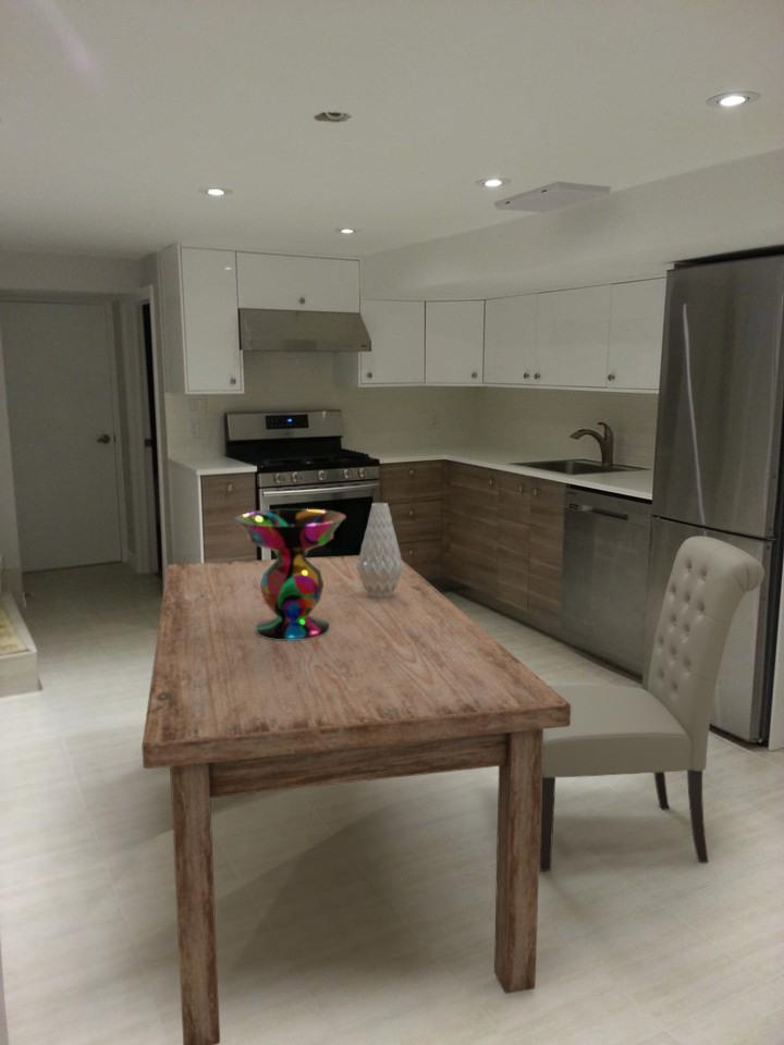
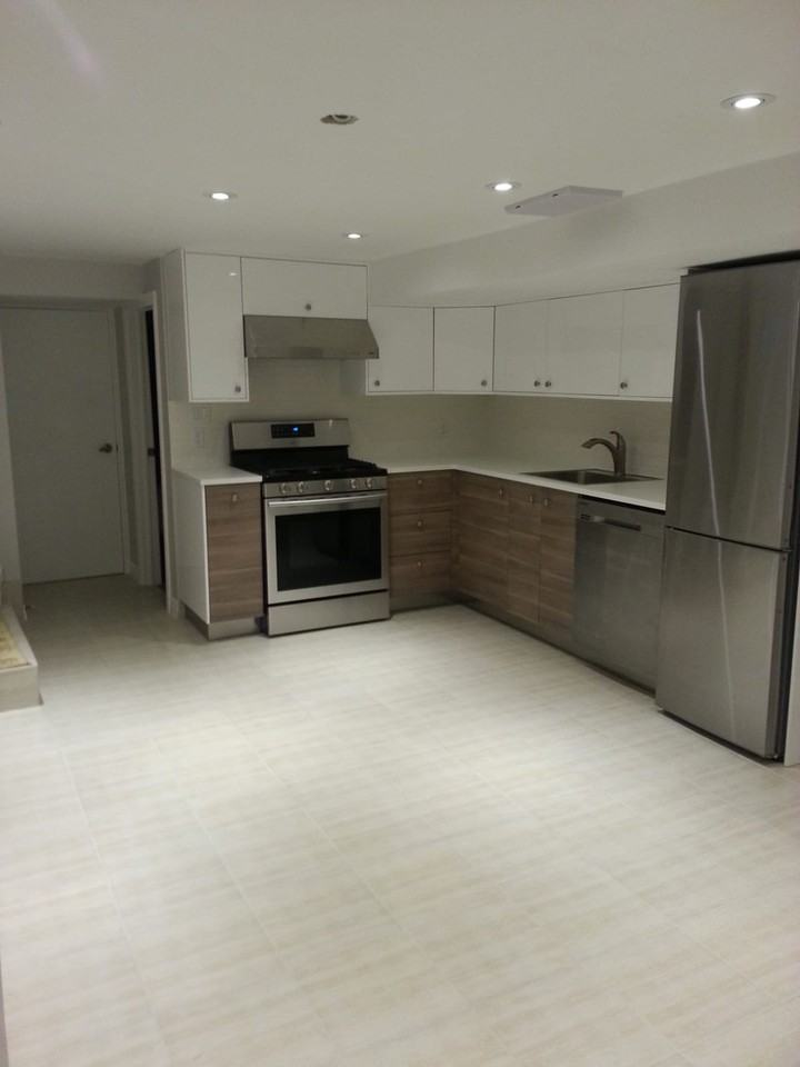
- vase (379, 549)
- decorative bowl (292, 573)
- dining table (315, 726)
- chair (627, 692)
